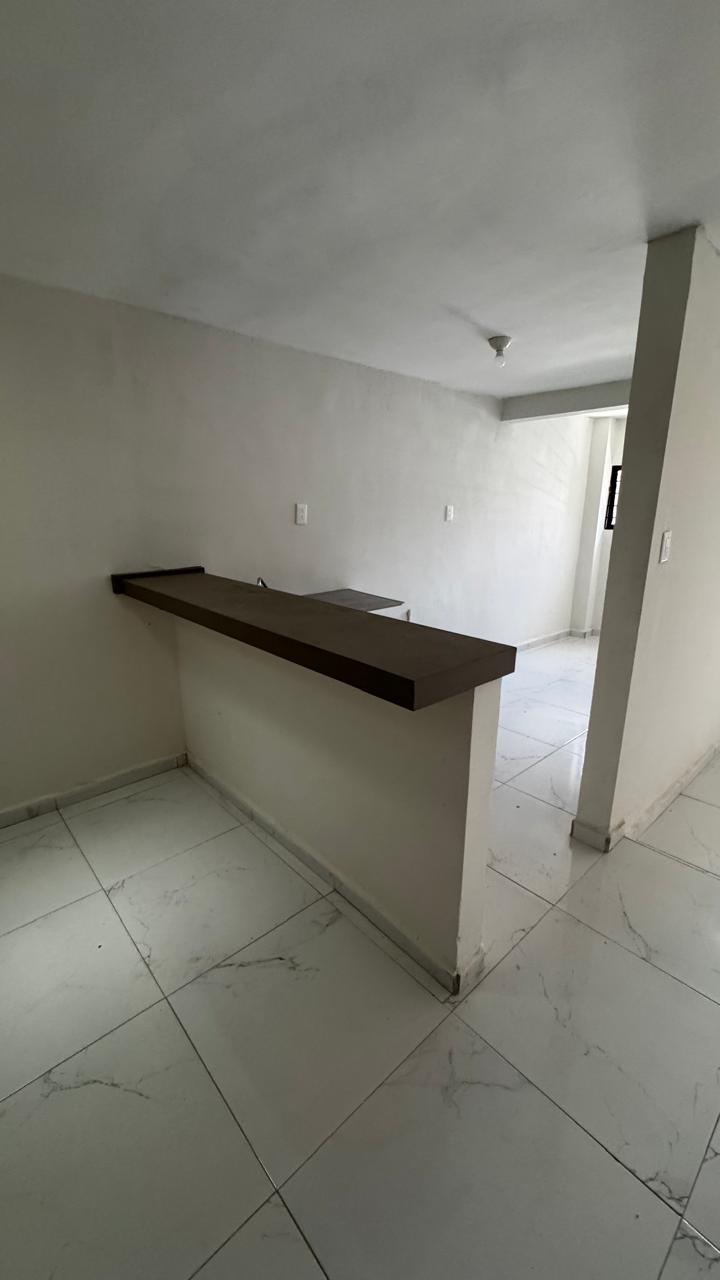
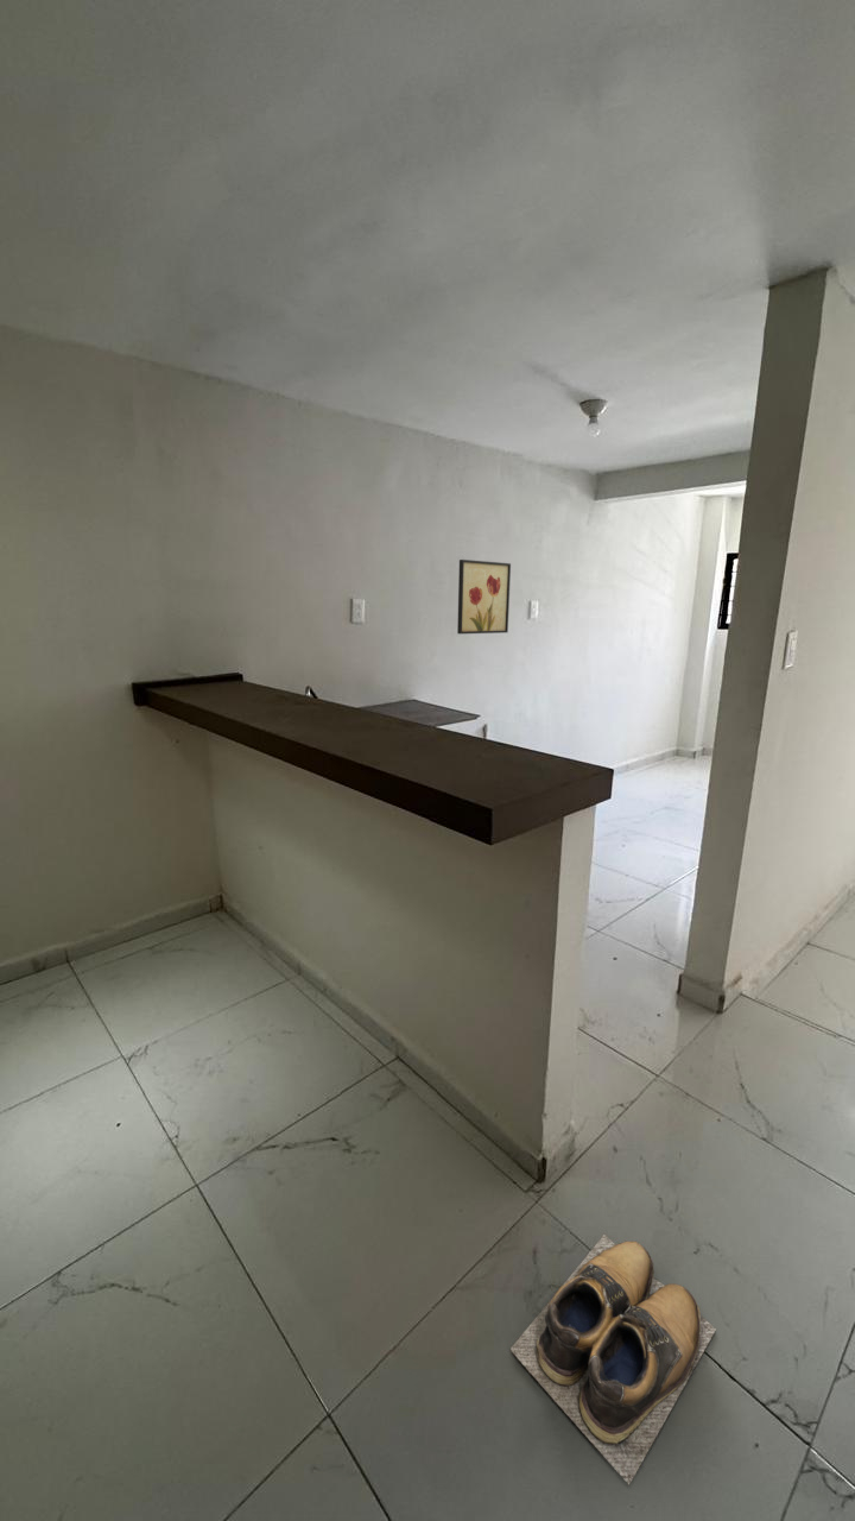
+ shoes (616, 1317)
+ wall art (483, 598)
